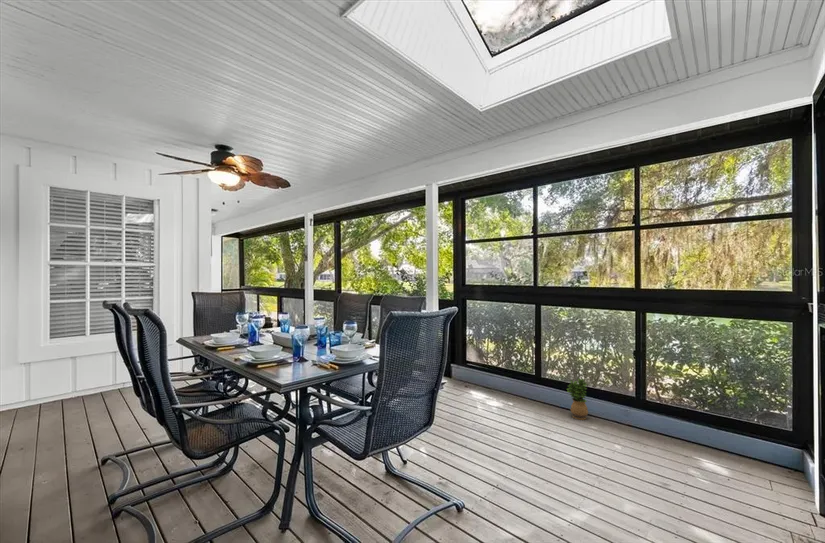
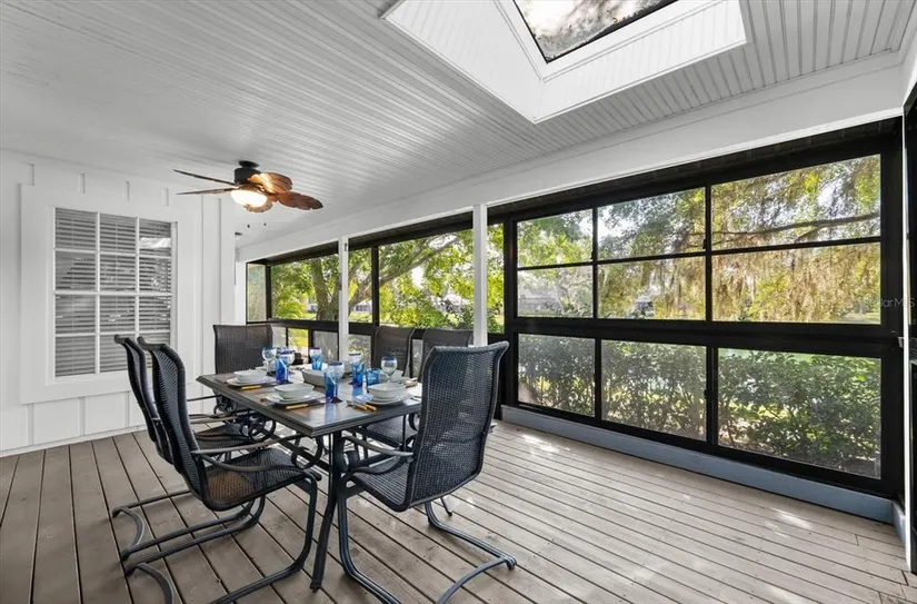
- potted plant (577, 397)
